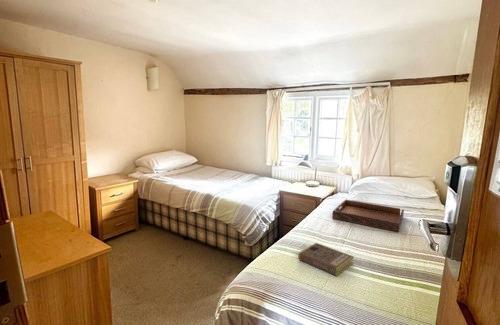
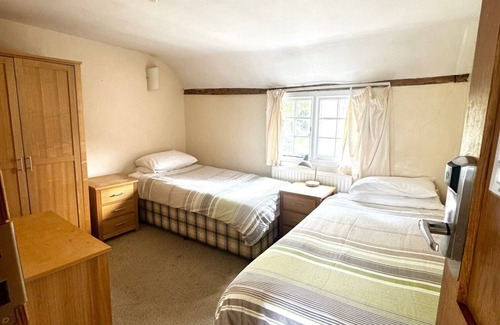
- book (325, 258)
- serving tray (368, 213)
